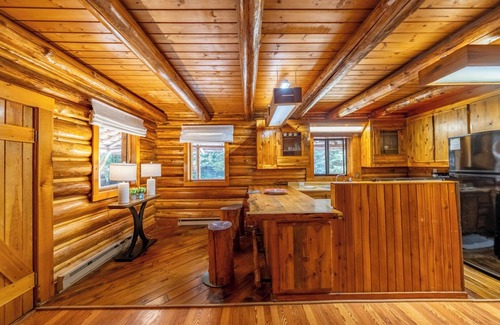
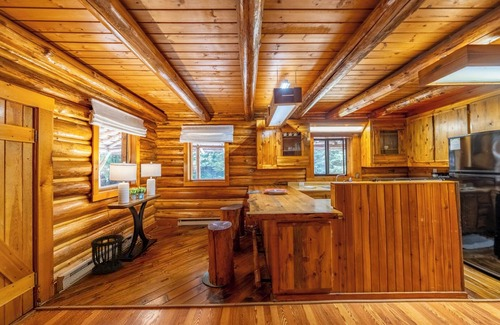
+ wastebasket (107, 253)
